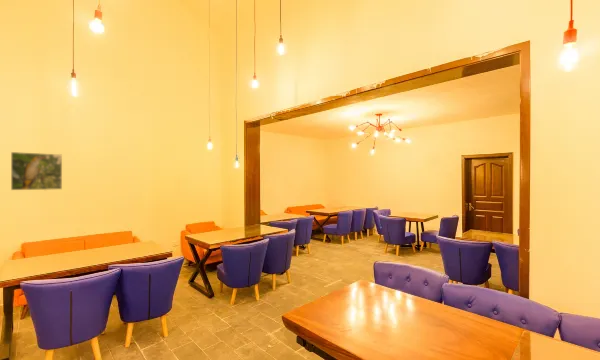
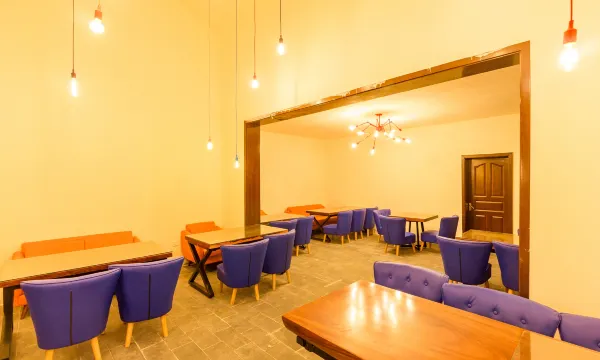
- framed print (37, 171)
